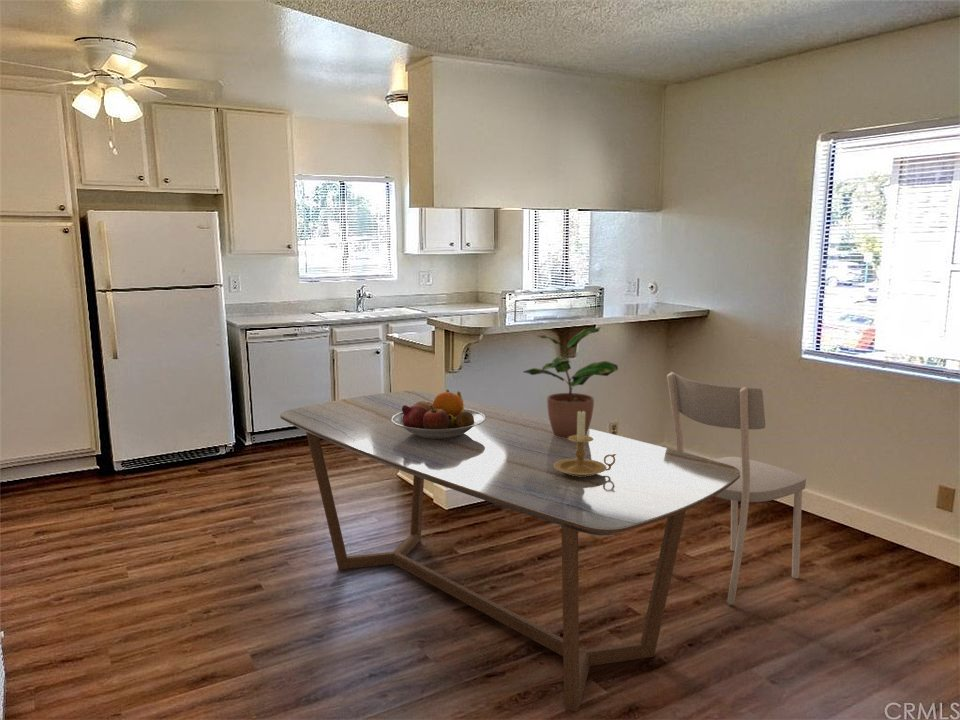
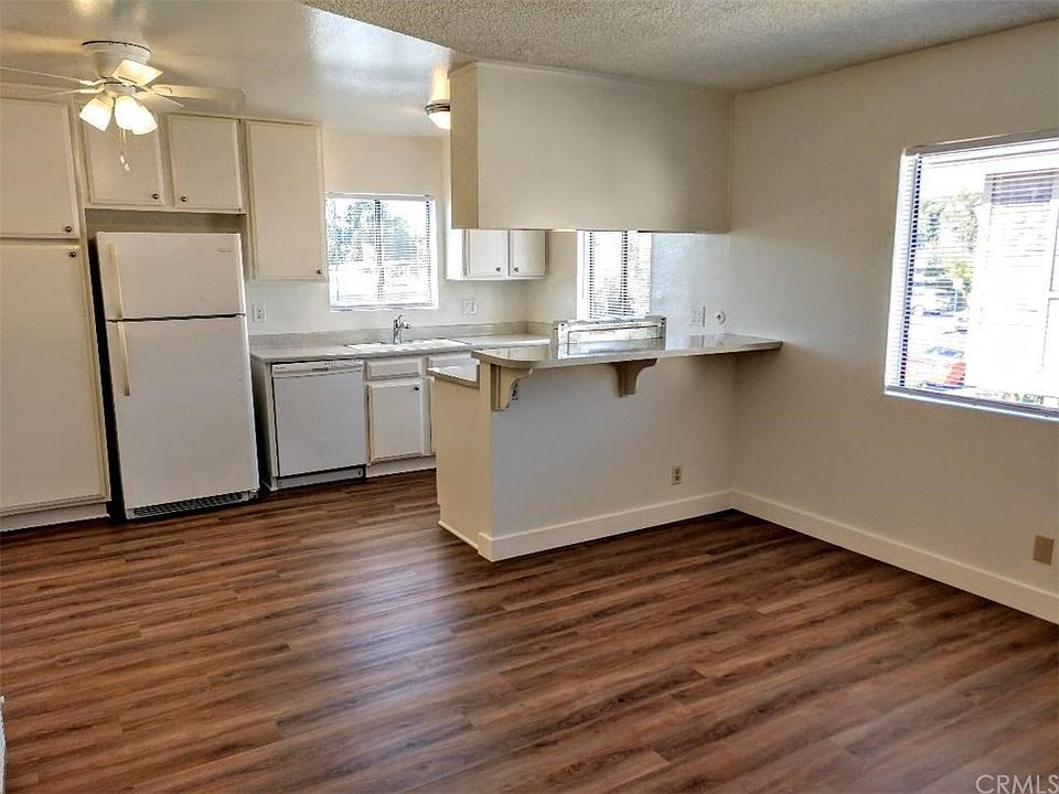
- potted plant (567, 382)
- dining chair (738, 479)
- dining table (485, 500)
- candle holder (585, 440)
- fruit bowl (438, 413)
